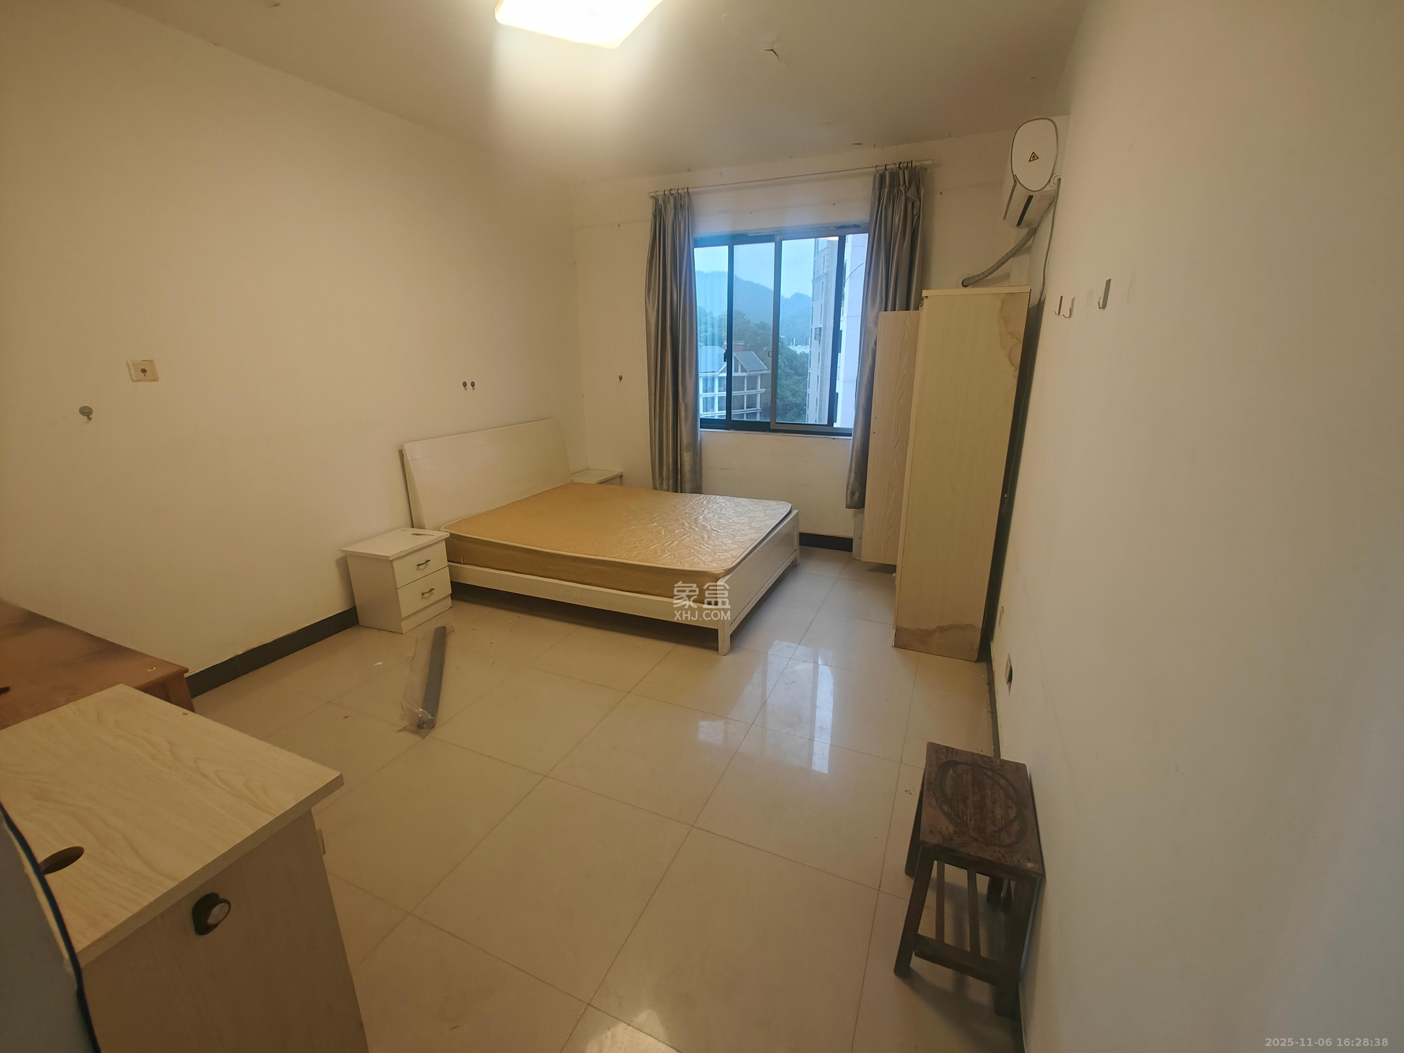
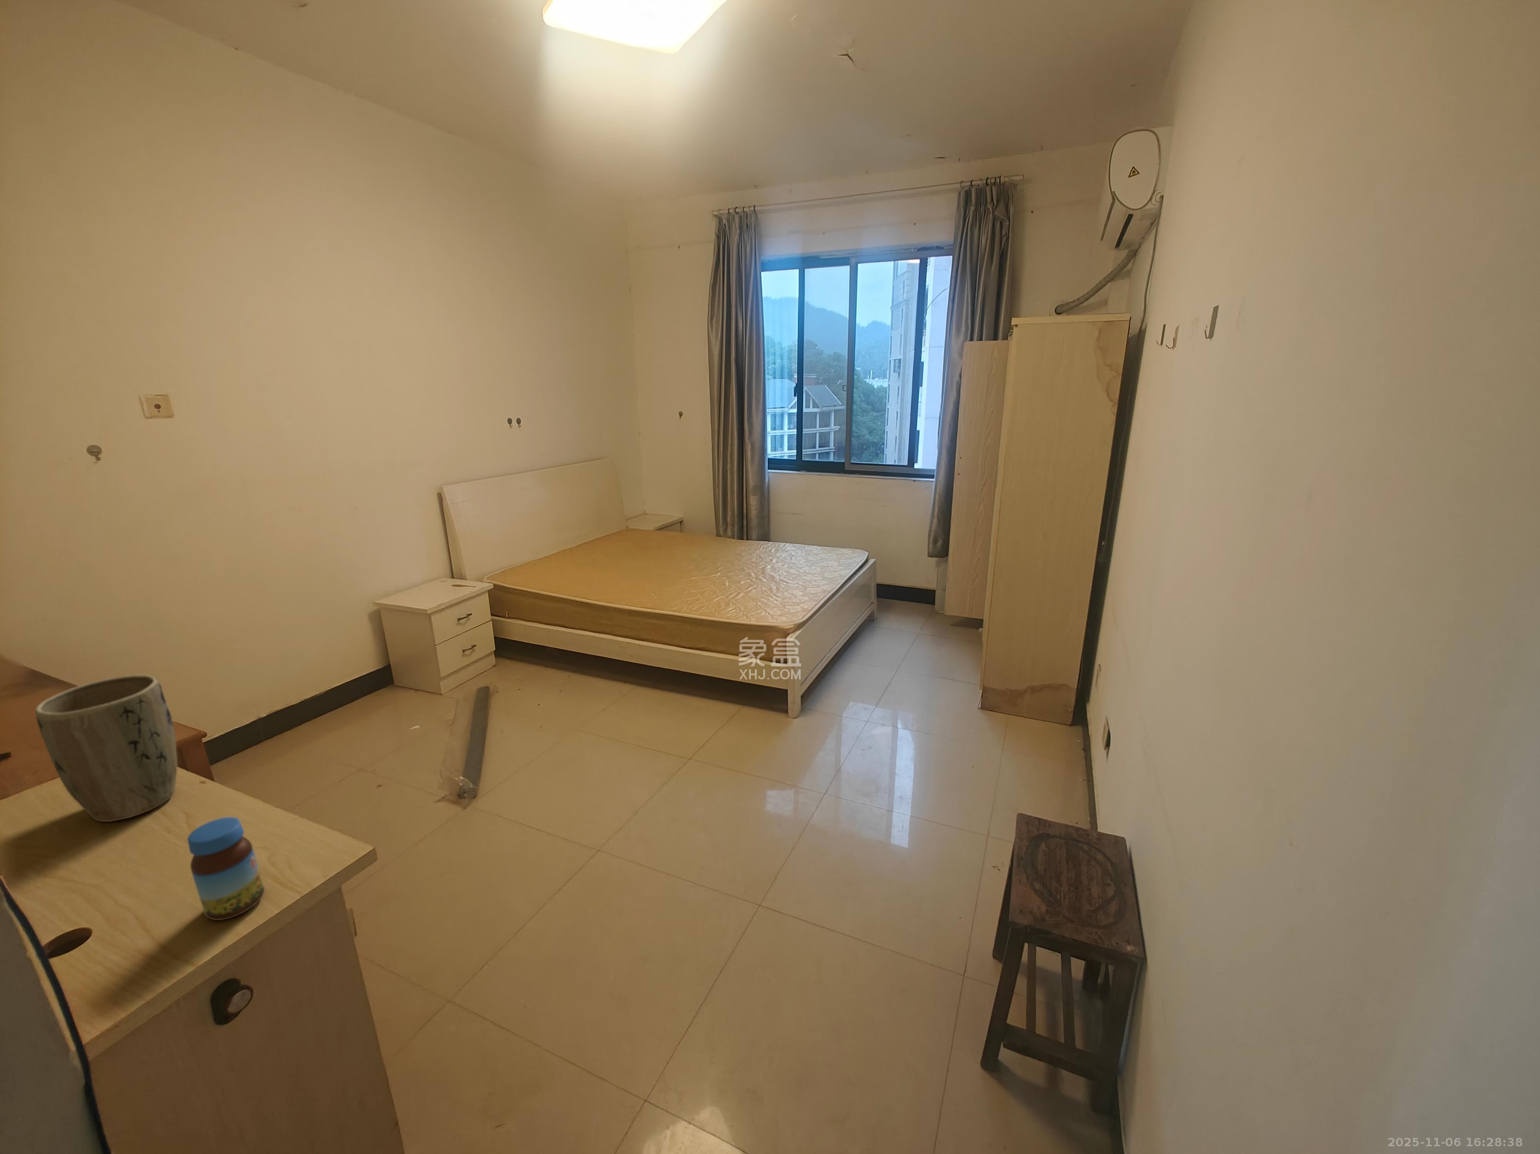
+ plant pot (118, 749)
+ jar (224, 867)
